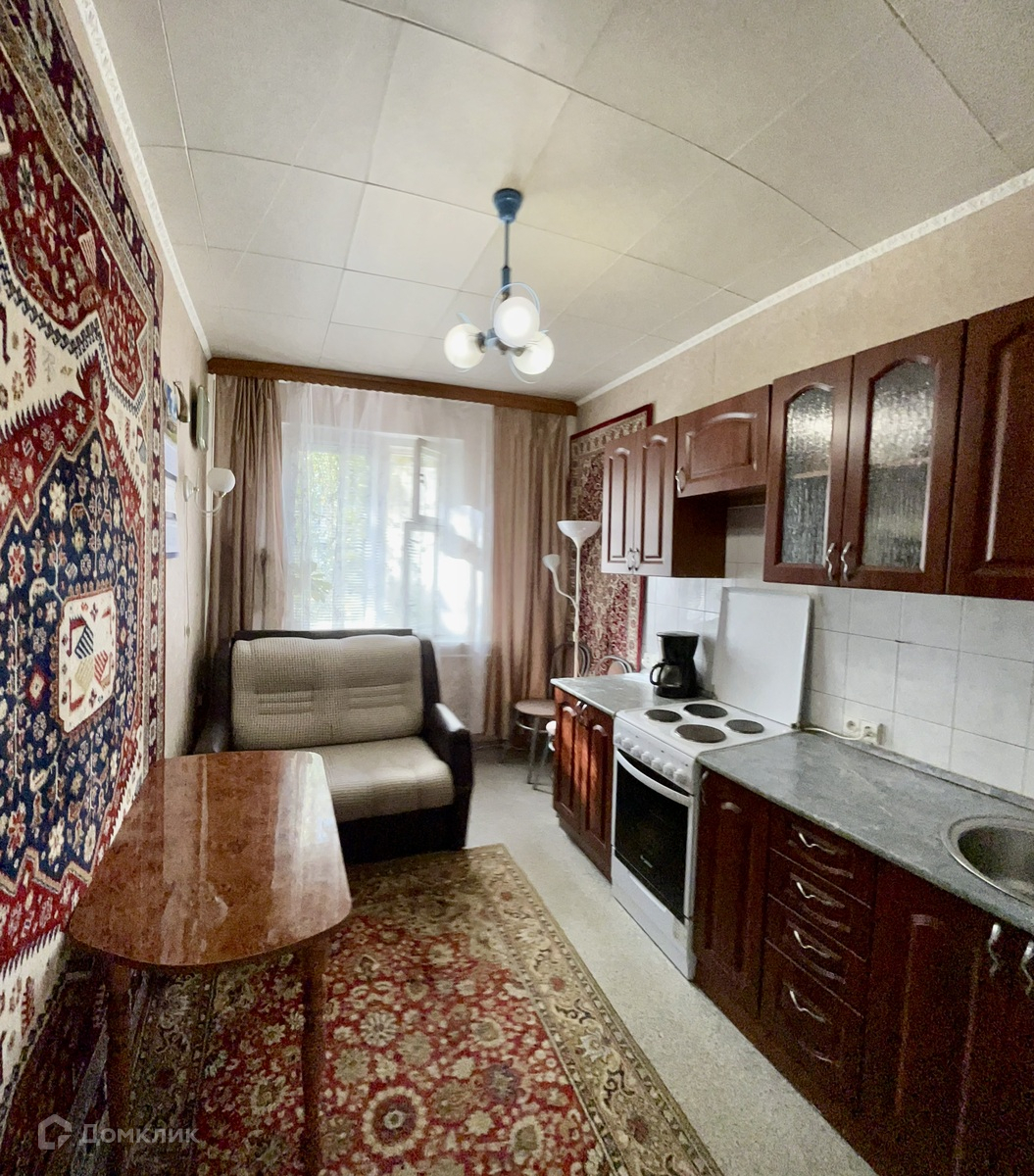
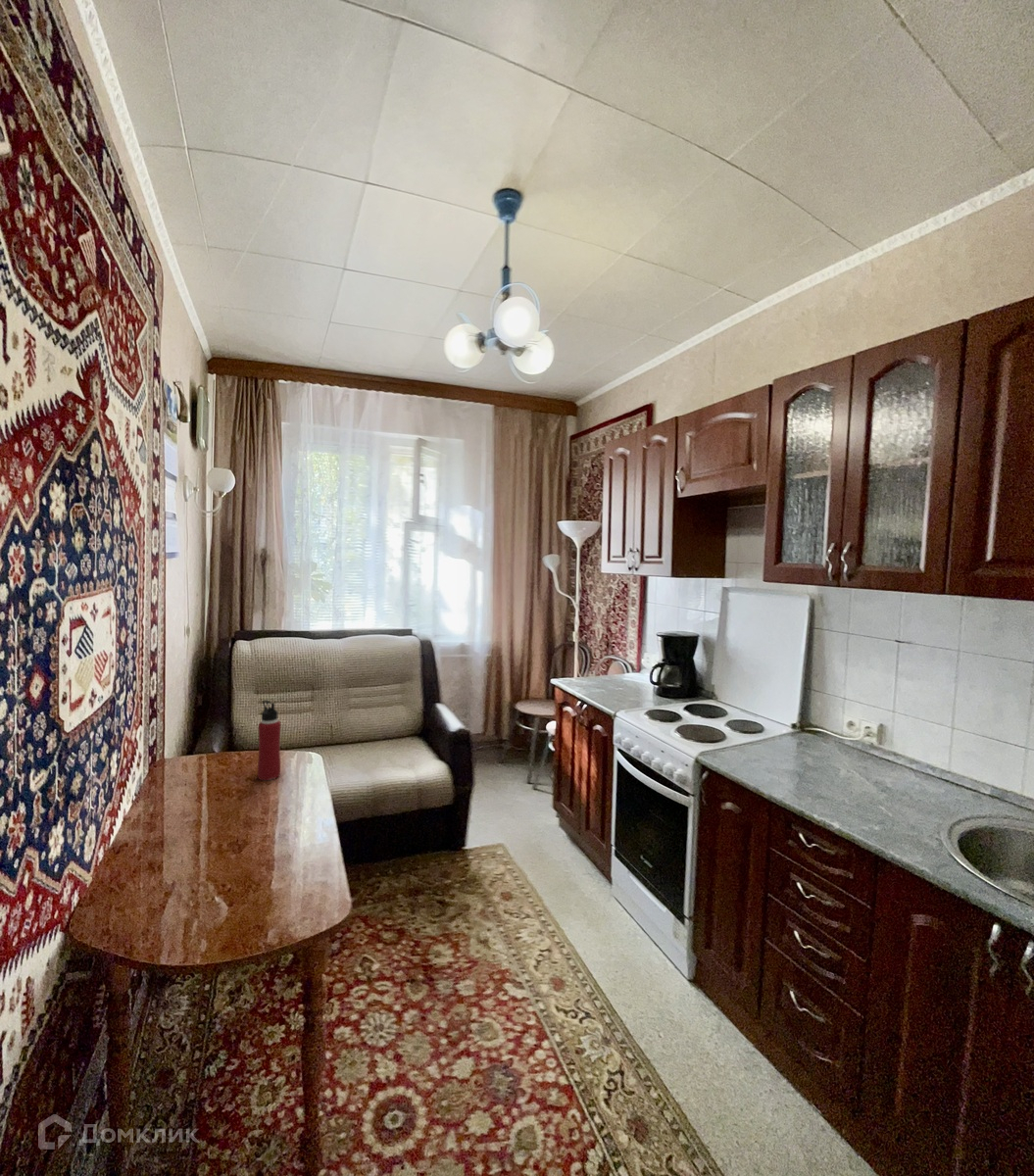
+ water bottle (269, 739)
